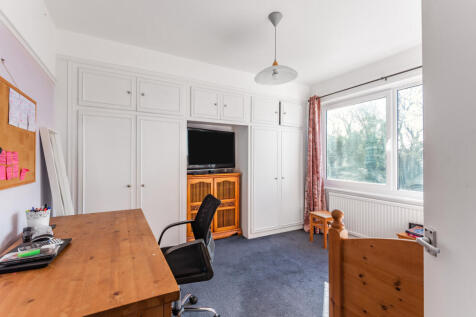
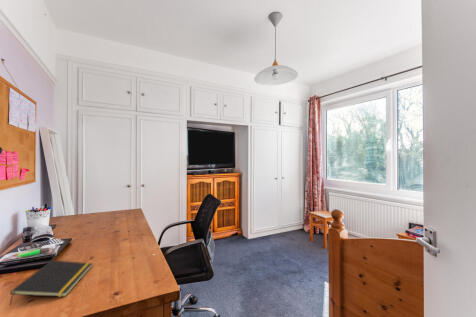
+ notepad (57, 276)
